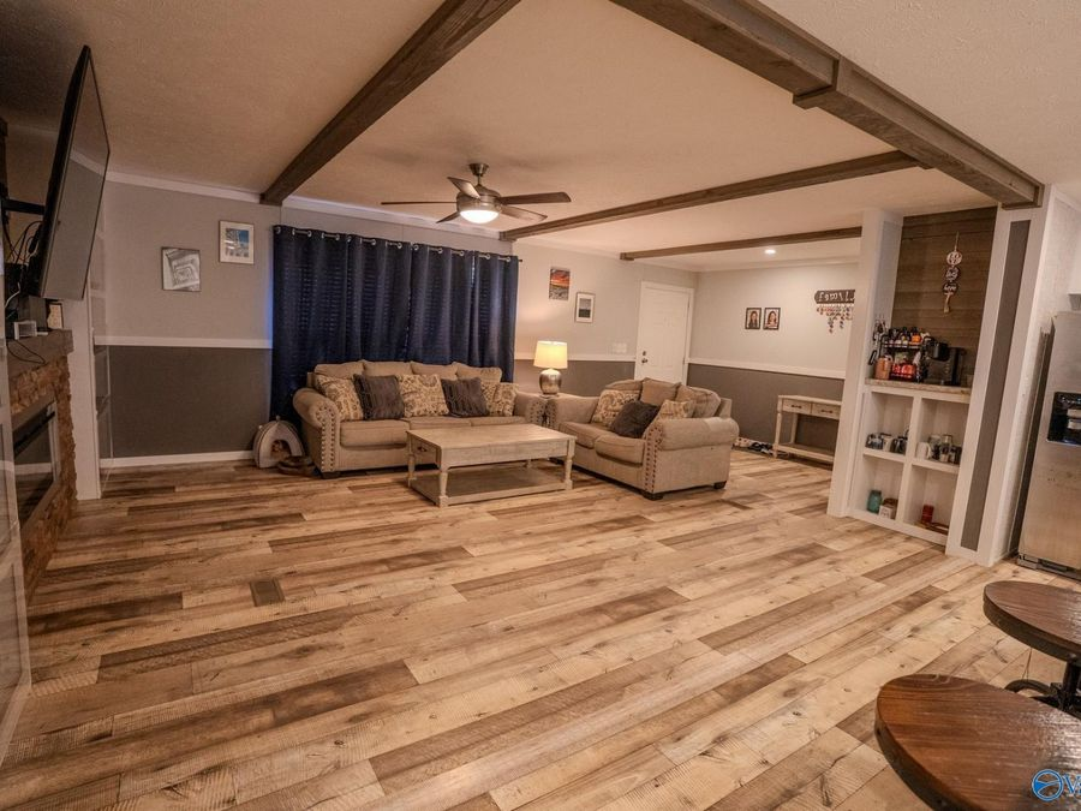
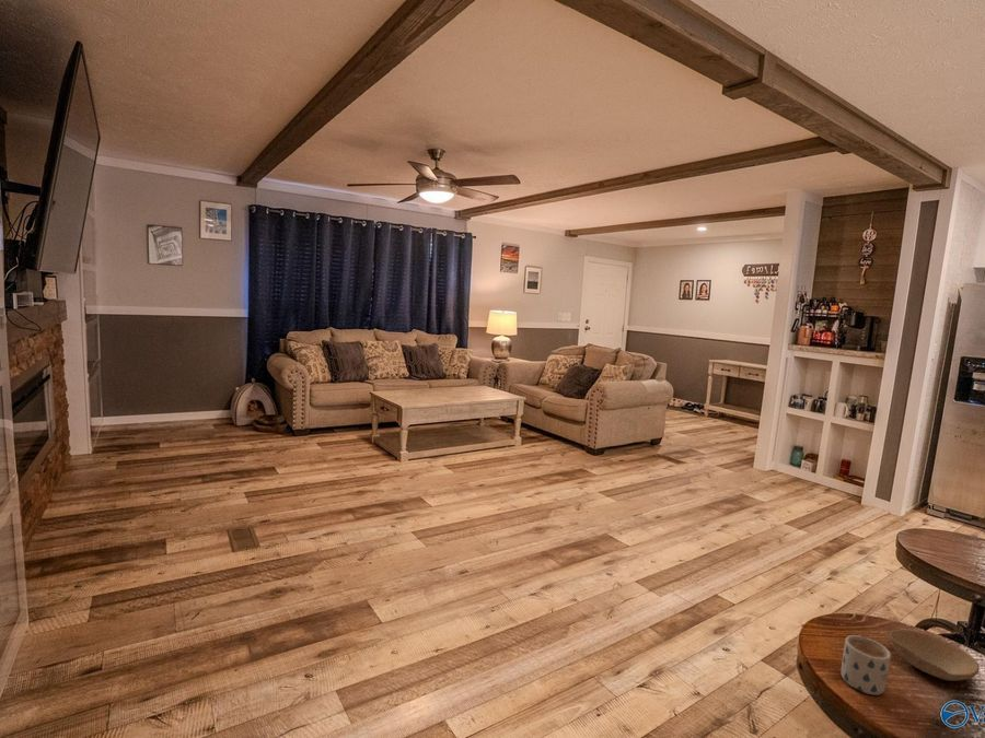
+ bowl (934, 657)
+ mug (867, 661)
